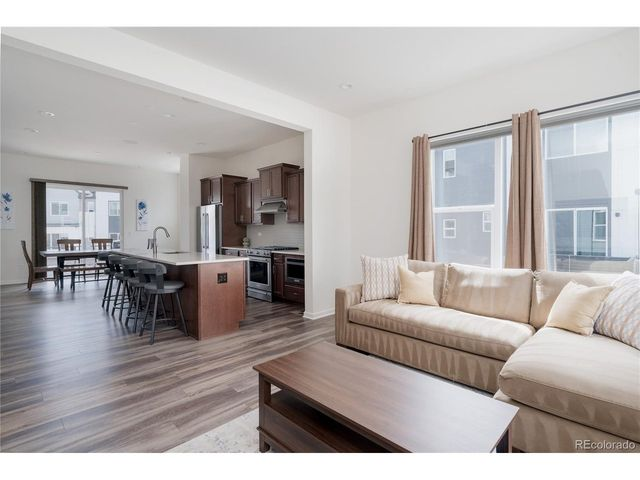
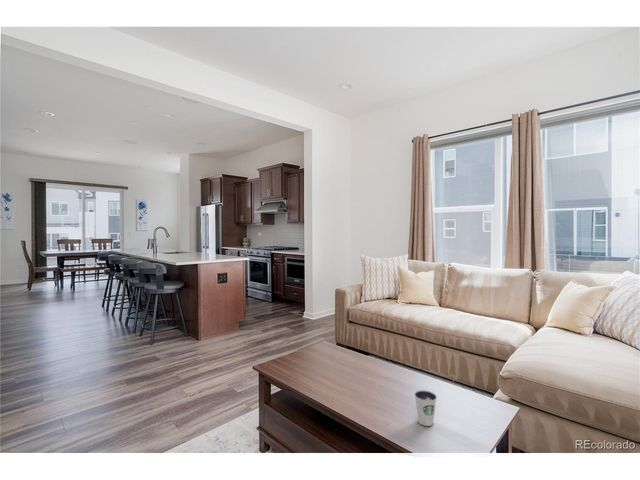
+ dixie cup (425, 408)
